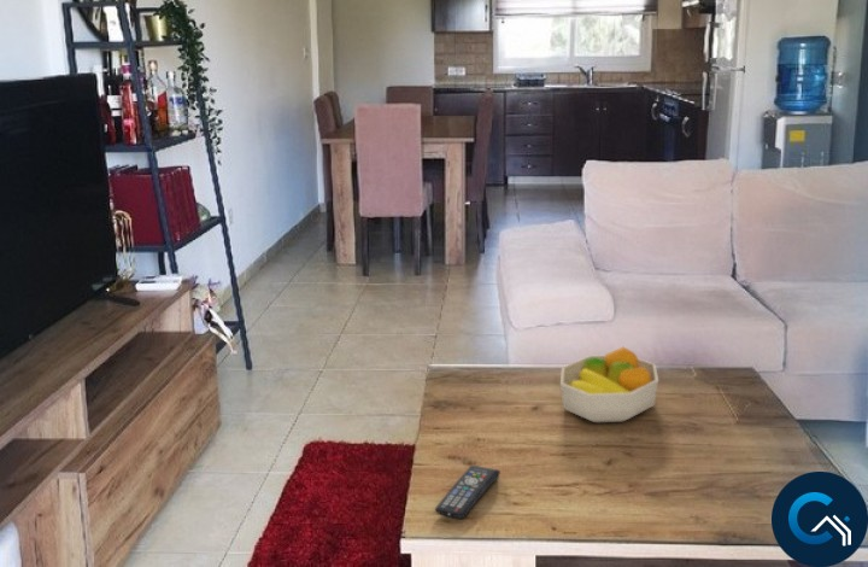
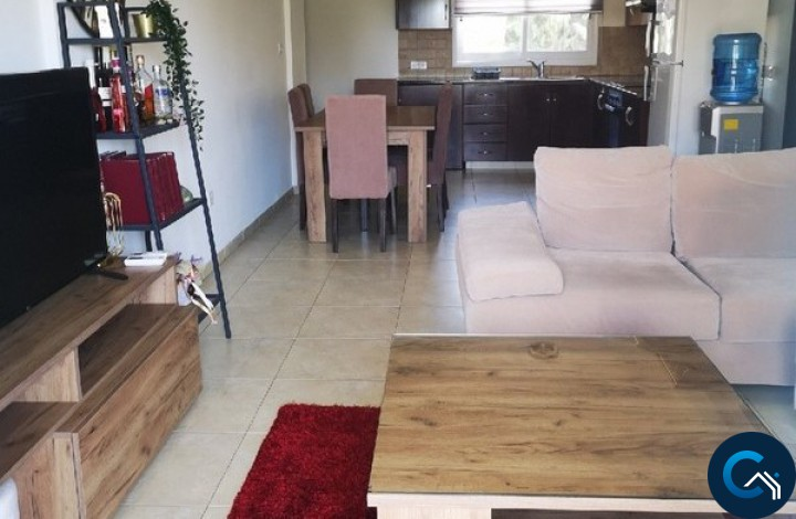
- fruit bowl (609, 382)
- remote control (469, 490)
